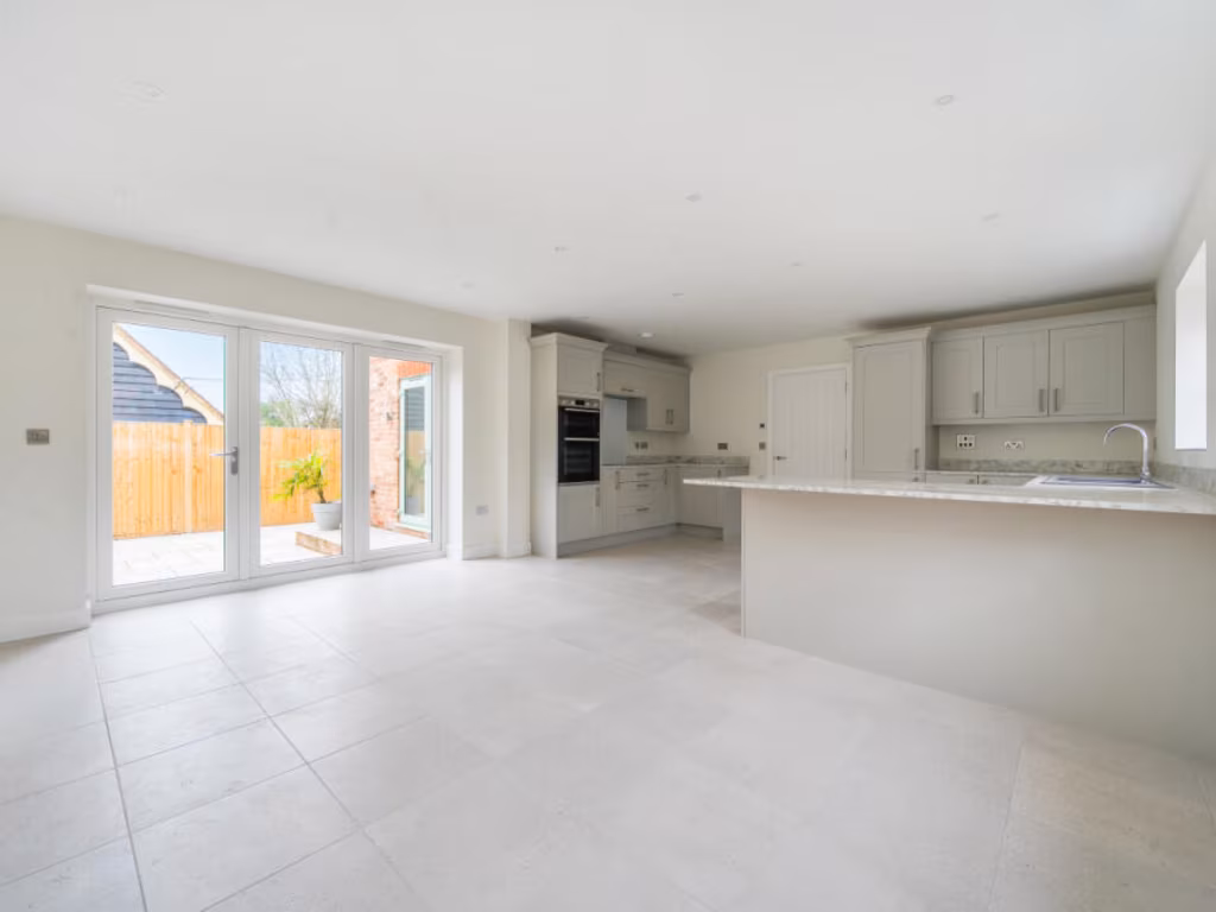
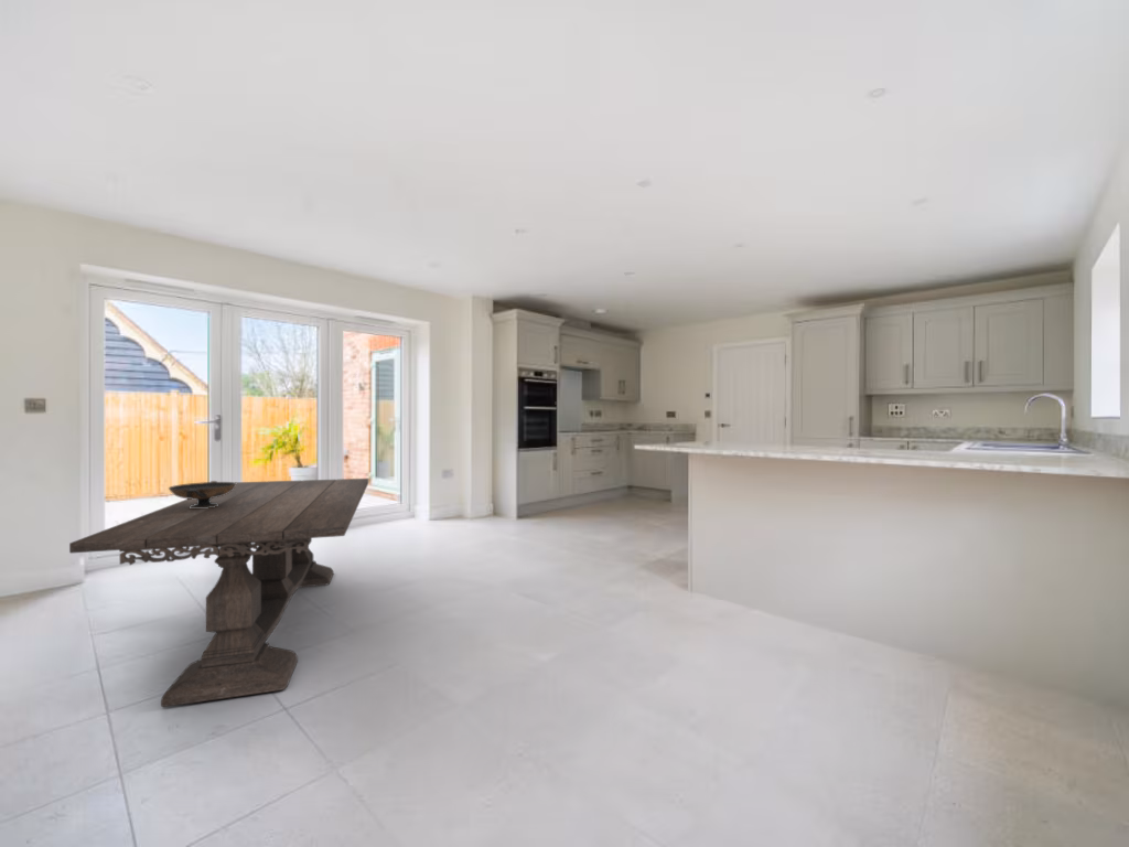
+ decorative bowl (203, 495)
+ dining table (272, 559)
